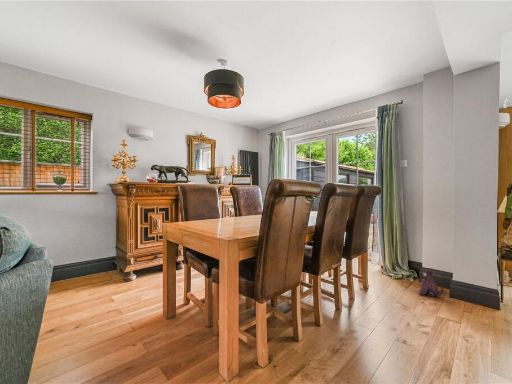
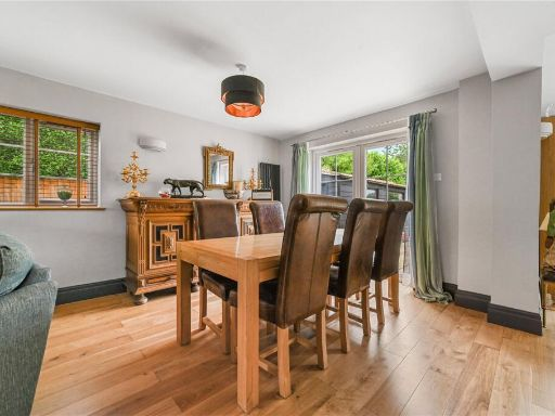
- plush toy (432, 282)
